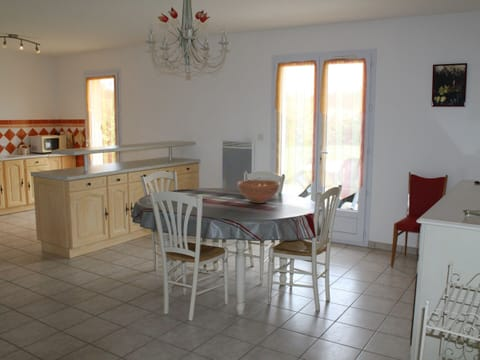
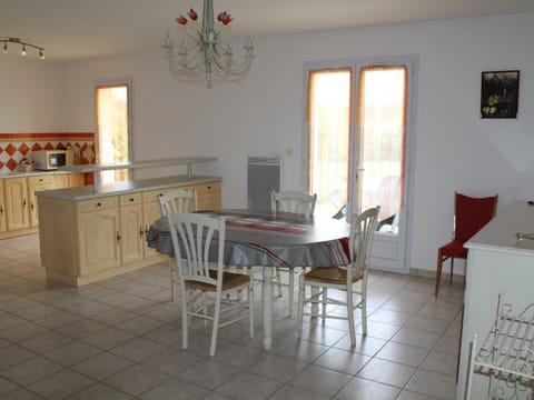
- fruit bowl (258, 192)
